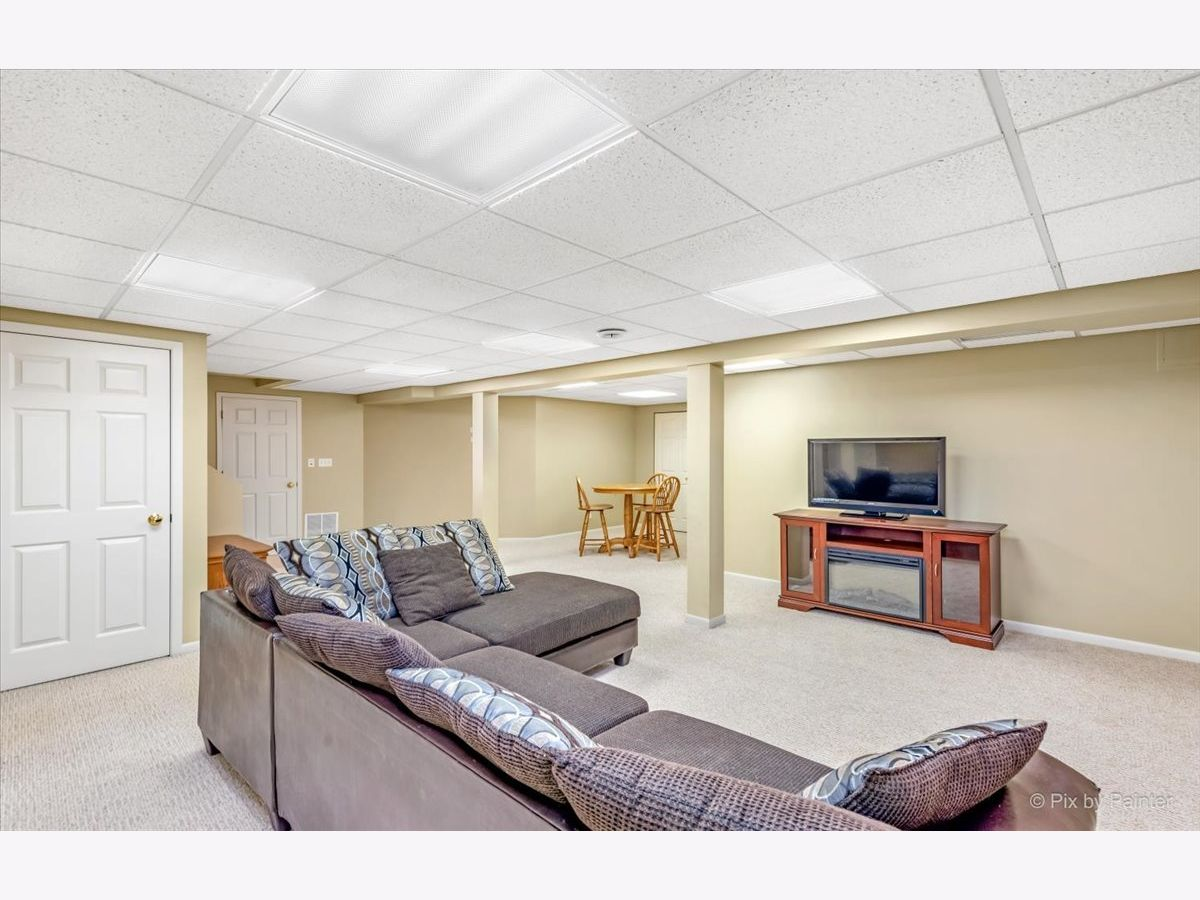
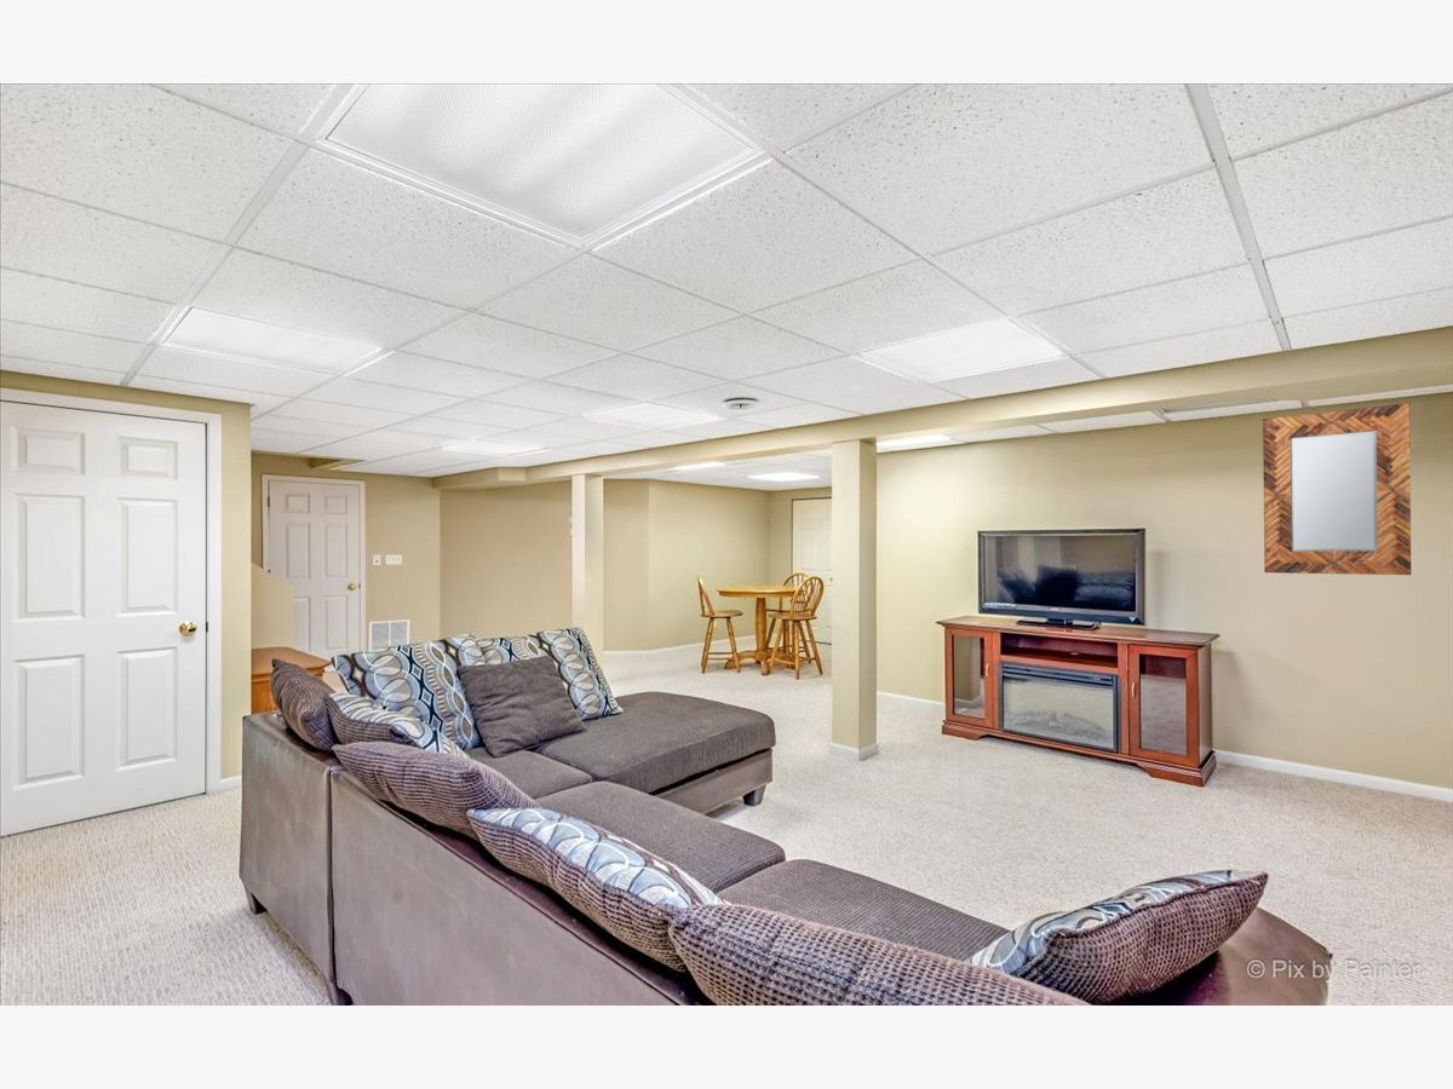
+ home mirror (1332, 492)
